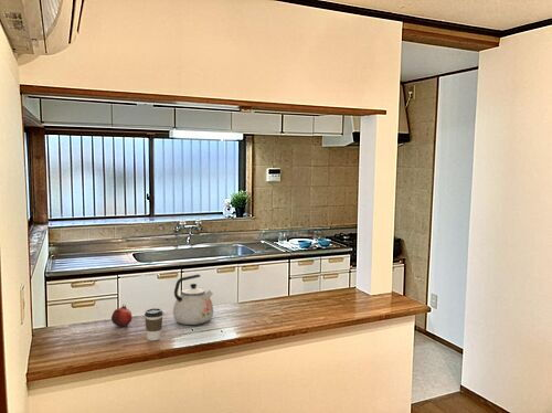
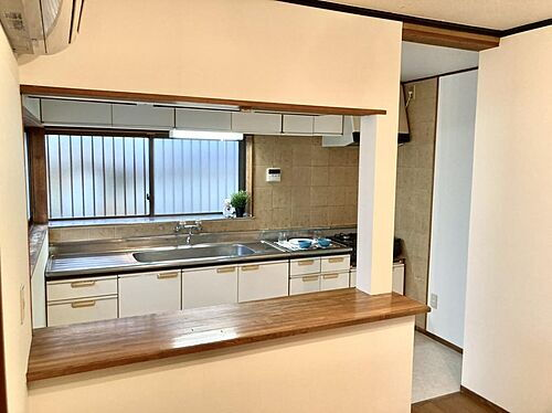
- fruit (121, 315)
- coffee cup (153, 324)
- kettle (193, 297)
